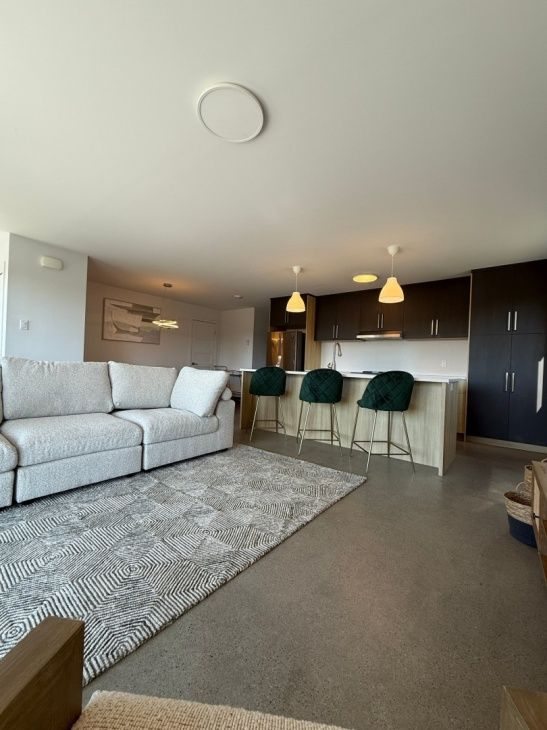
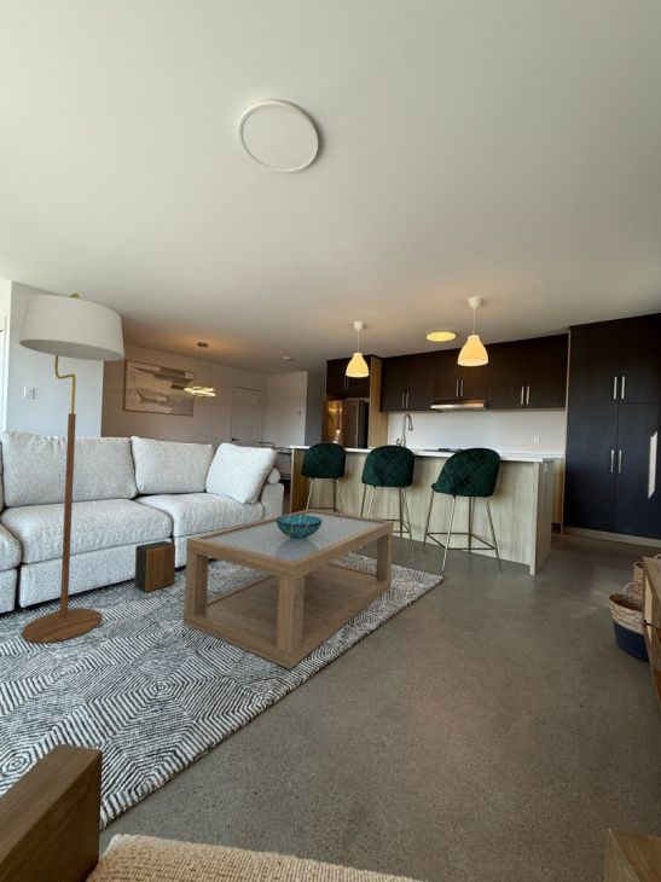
+ floor lamp (68, 458)
+ speaker (155, 565)
+ decorative bowl (298, 526)
+ coffee table (302, 565)
